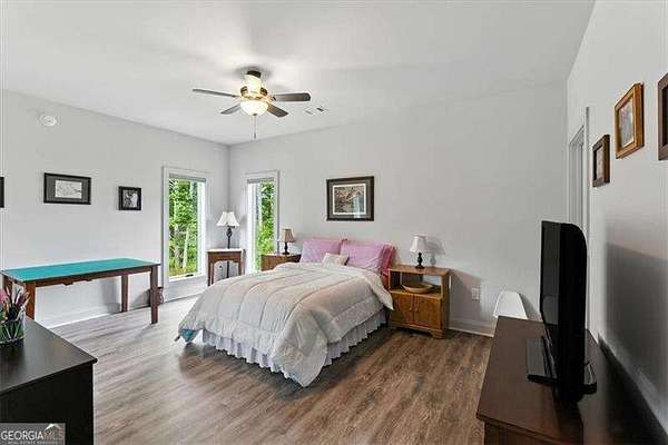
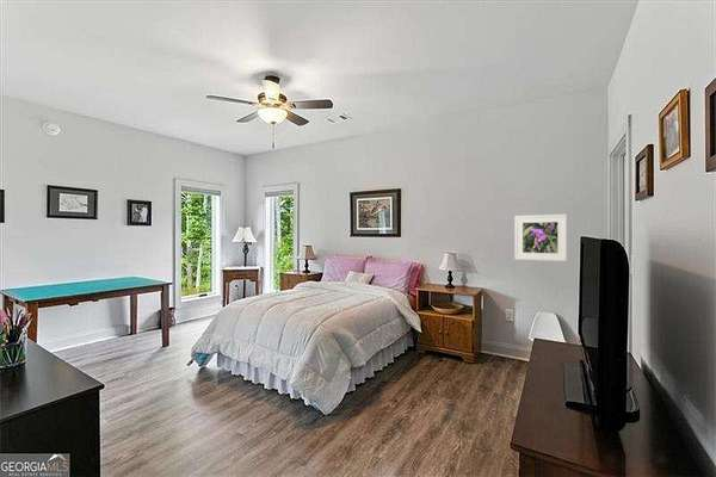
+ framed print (539, 237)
